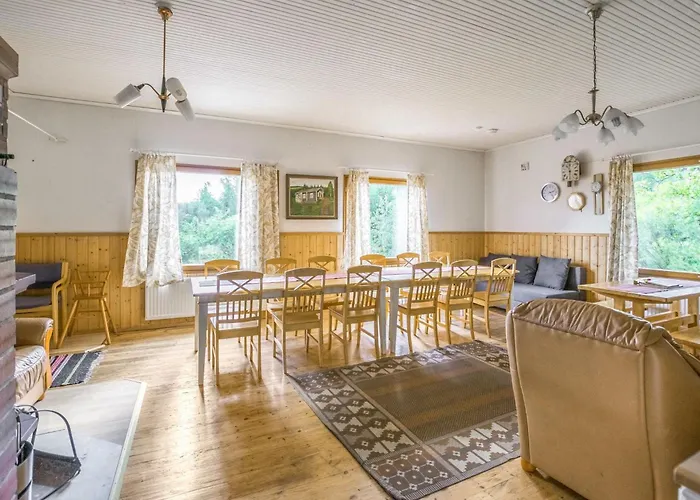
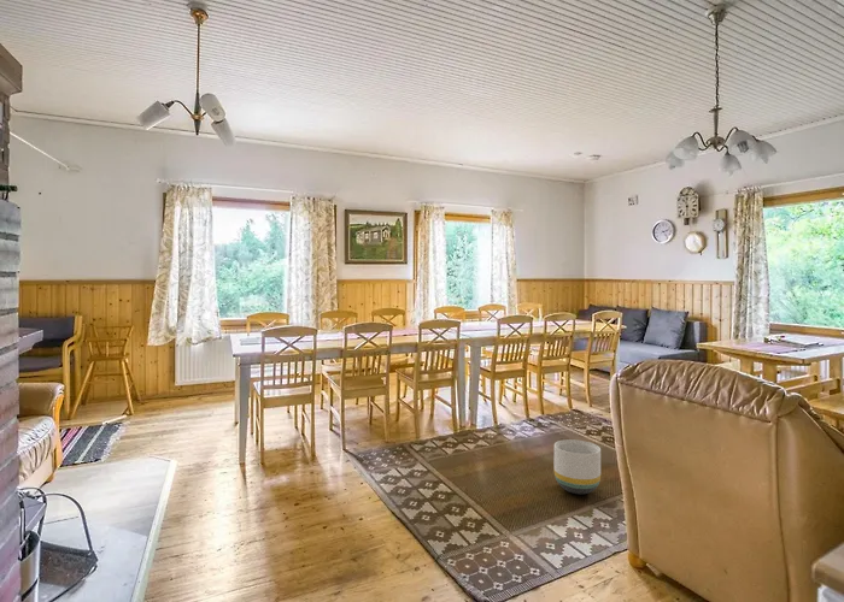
+ planter (576, 468)
